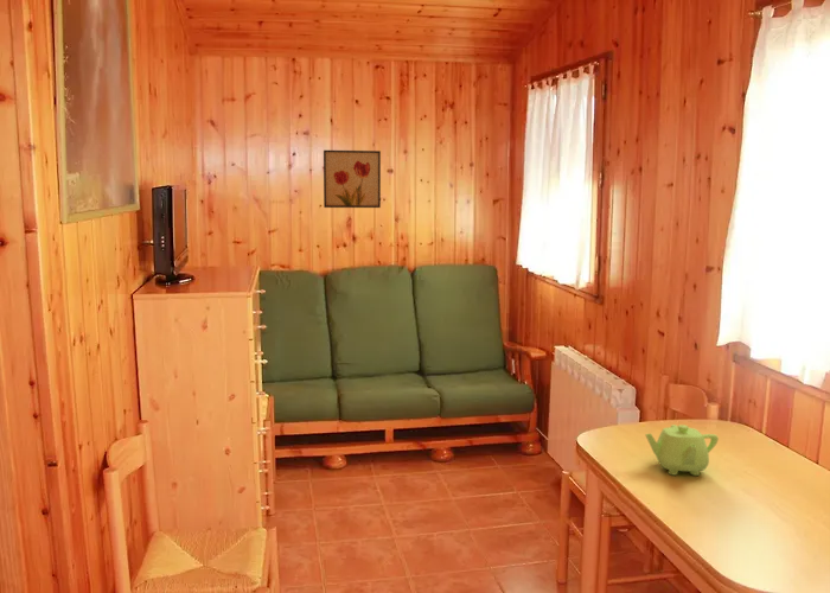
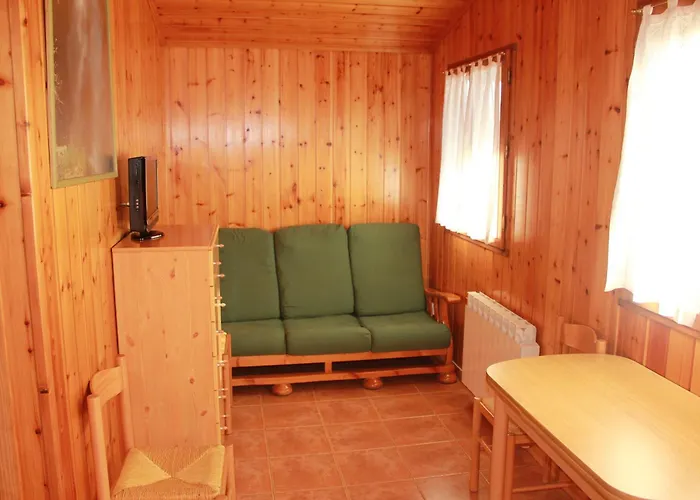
- wall art (351, 179)
- teapot (681, 447)
